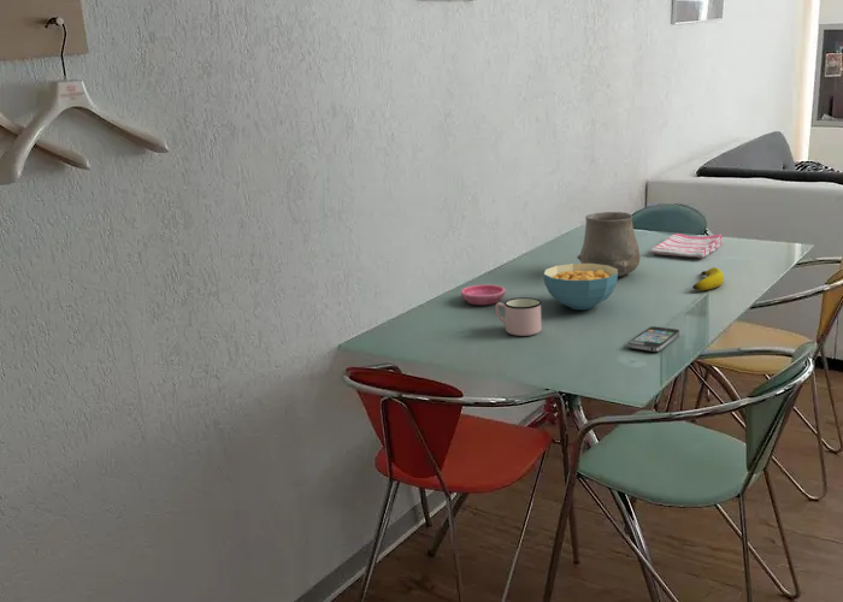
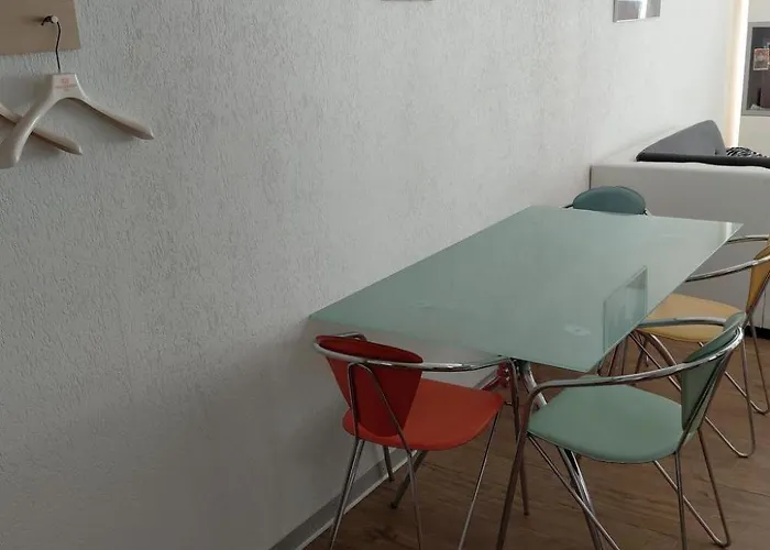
- cereal bowl (580, 289)
- smartphone (654, 338)
- dish towel (686, 243)
- saucer (483, 295)
- mug (518, 315)
- ceramic cup (608, 246)
- banana (708, 276)
